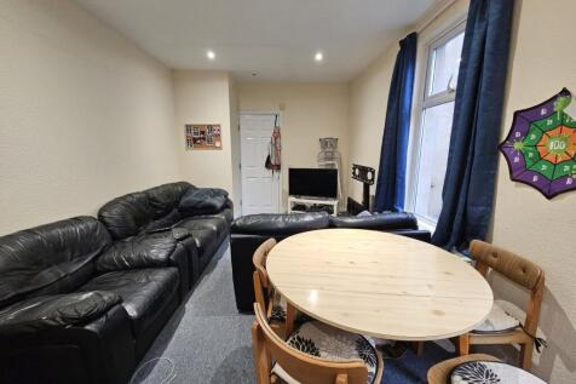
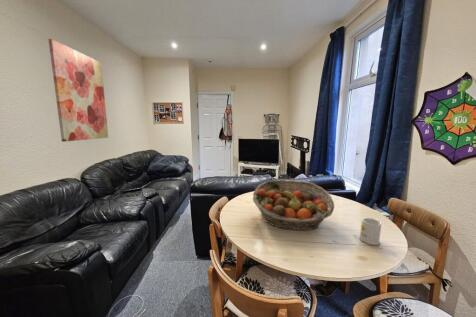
+ mug (368, 229)
+ wall art (83, 97)
+ fruit basket (291, 203)
